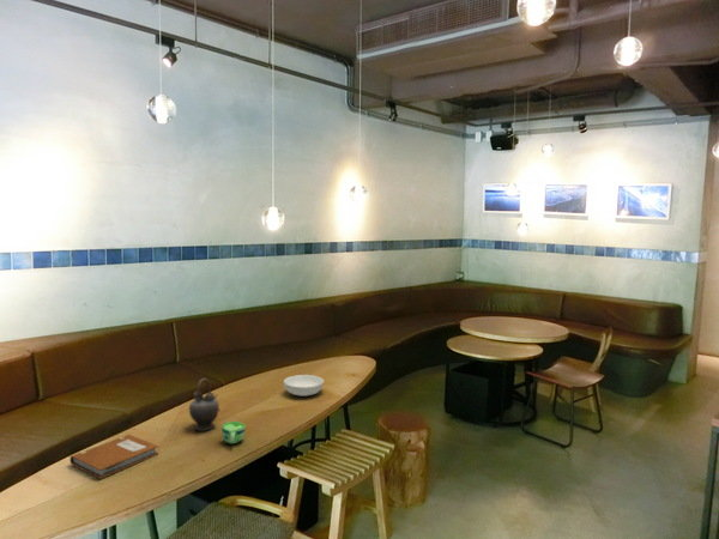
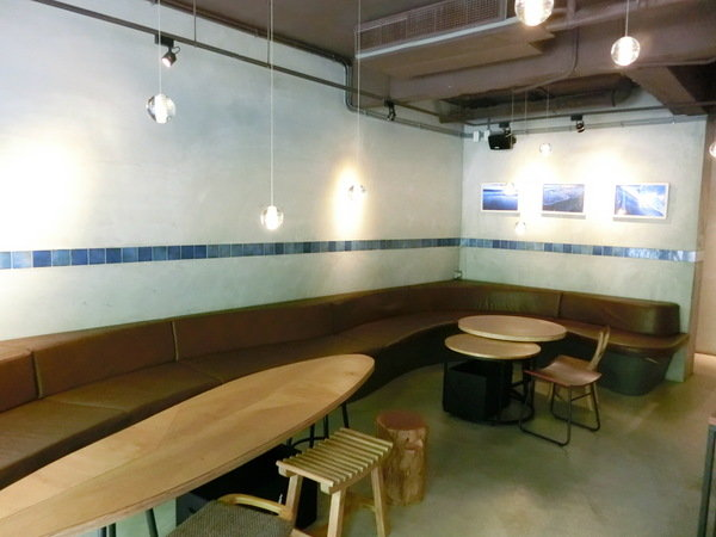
- teapot (206, 402)
- cup (234, 434)
- serving bowl (303, 387)
- notebook (116, 454)
